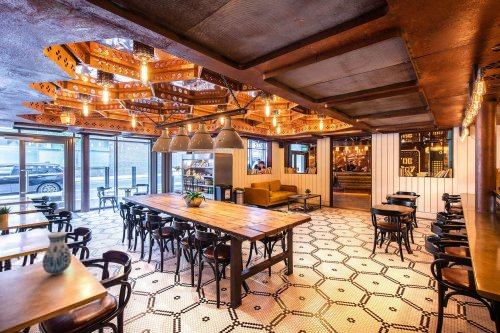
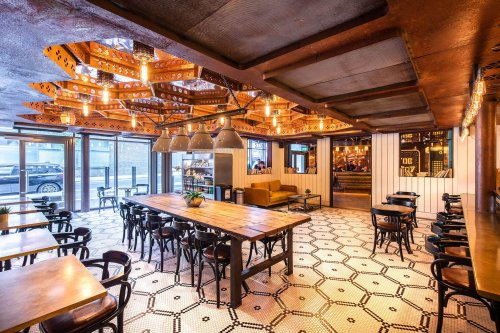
- vase (57, 253)
